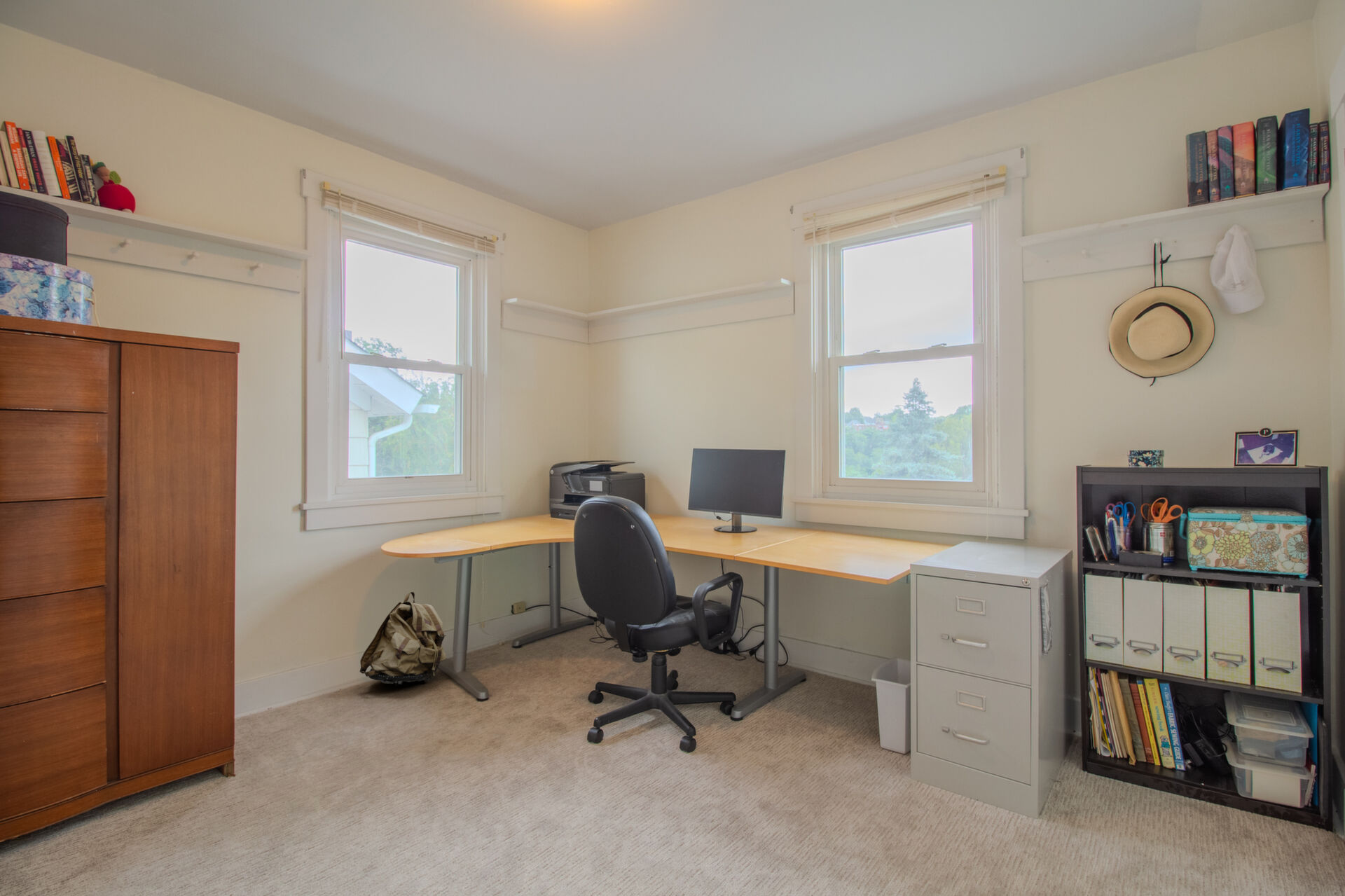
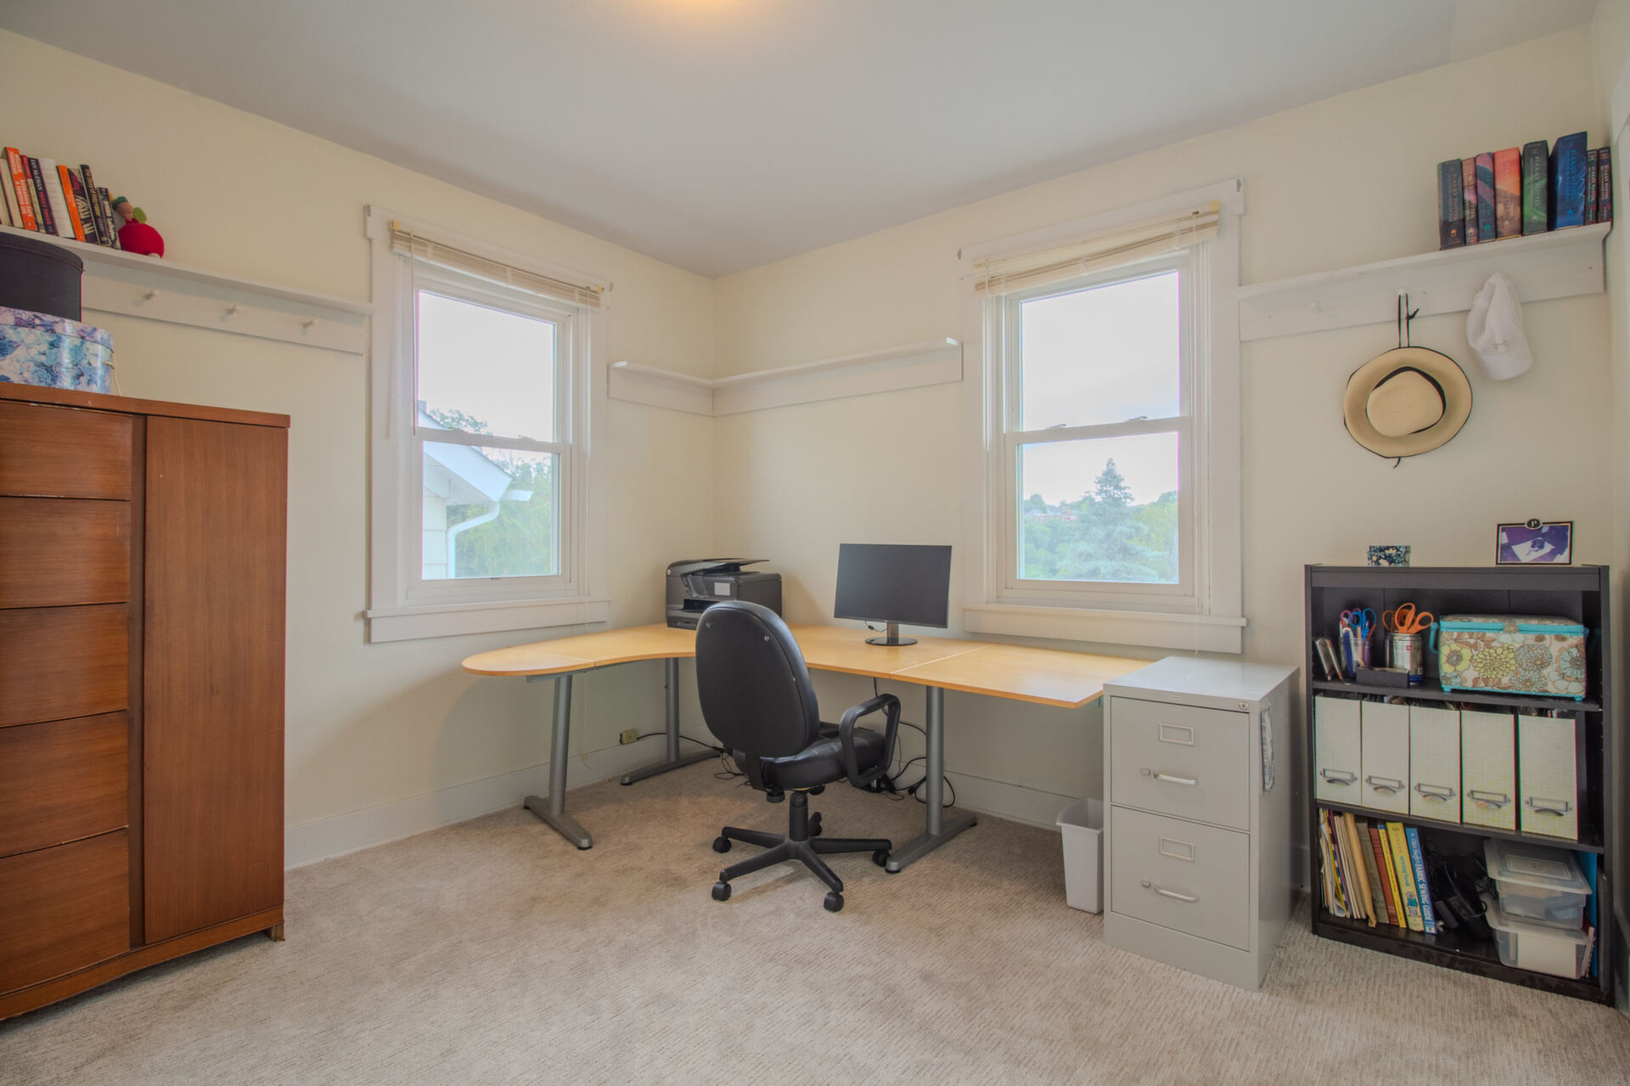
- backpack (402, 639)
